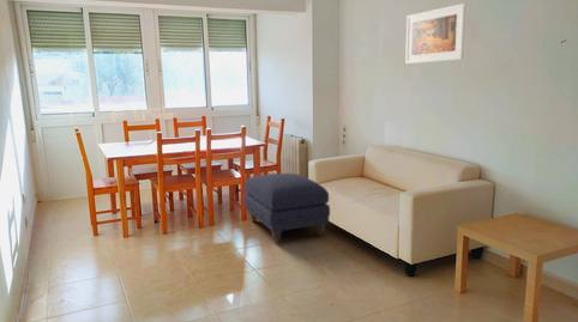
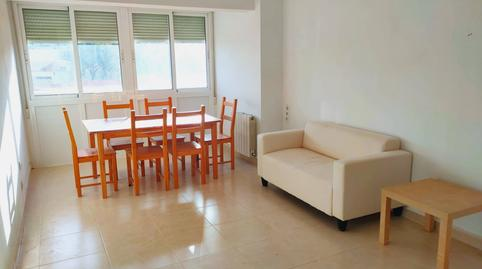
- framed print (433, 36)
- ottoman (284, 202)
